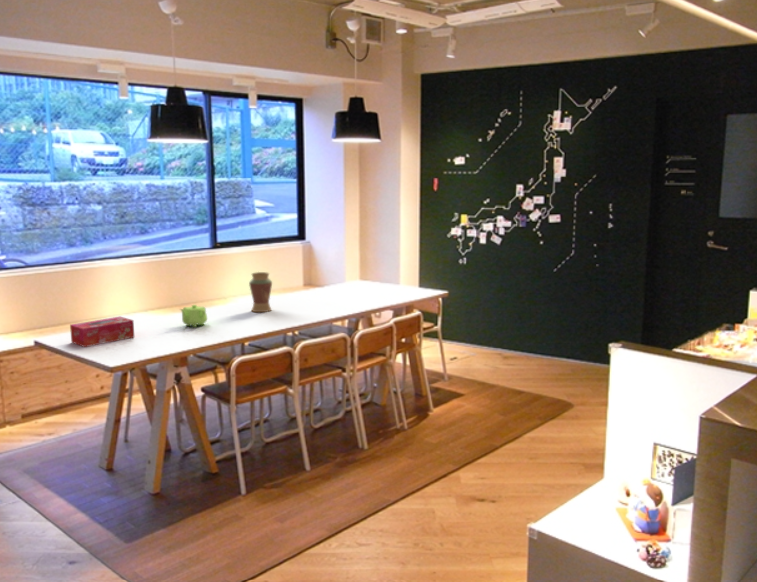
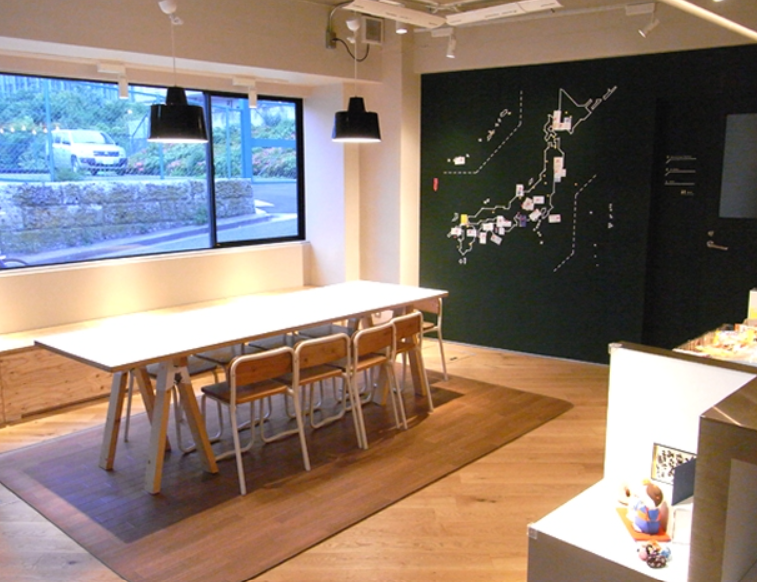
- teapot (193, 315)
- tissue box (102, 331)
- vase (260, 291)
